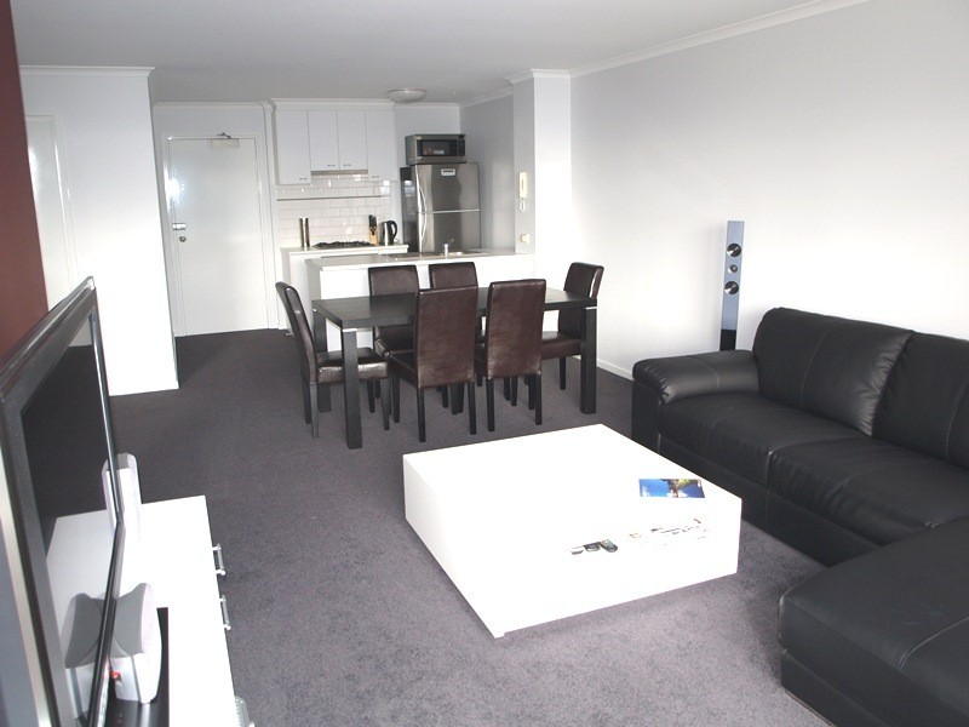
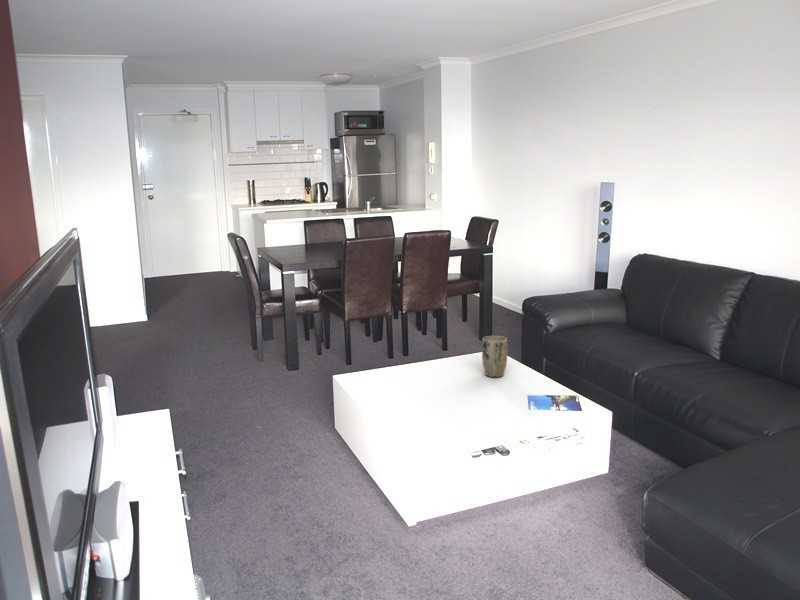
+ plant pot (494, 356)
